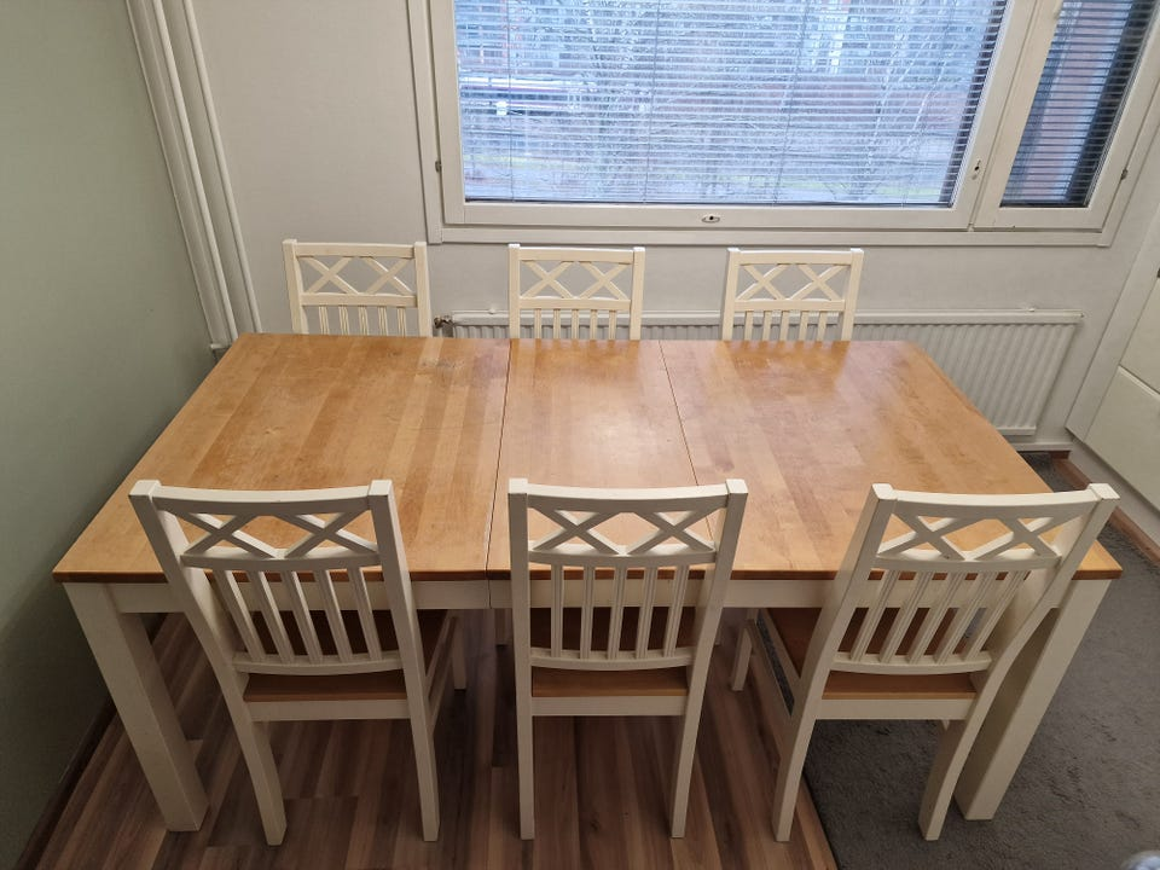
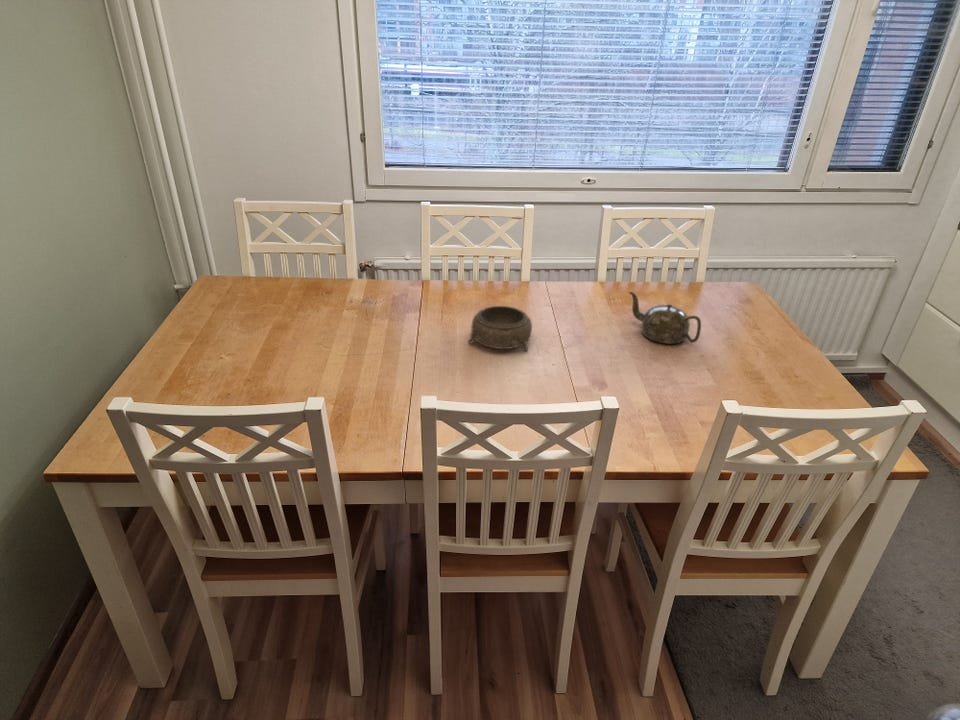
+ teapot (662, 318)
+ decorative bowl (502, 326)
